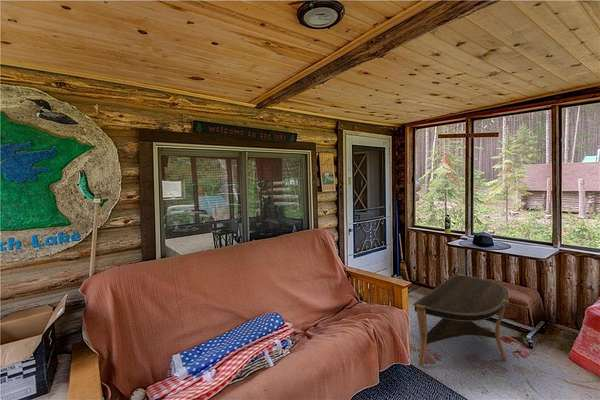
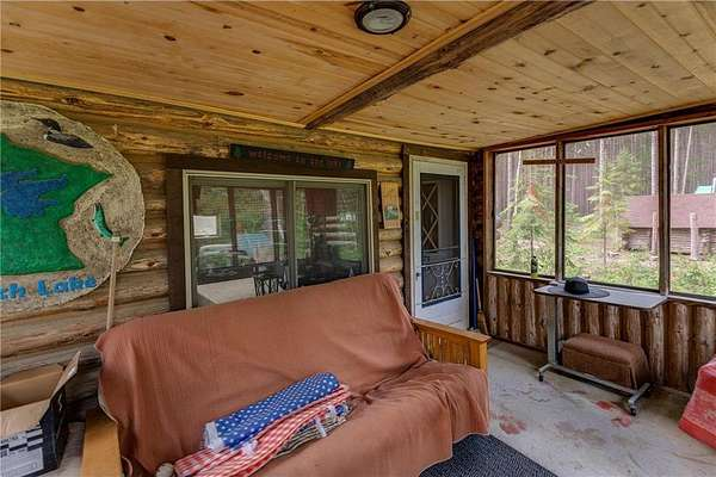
- coffee table (470, 320)
